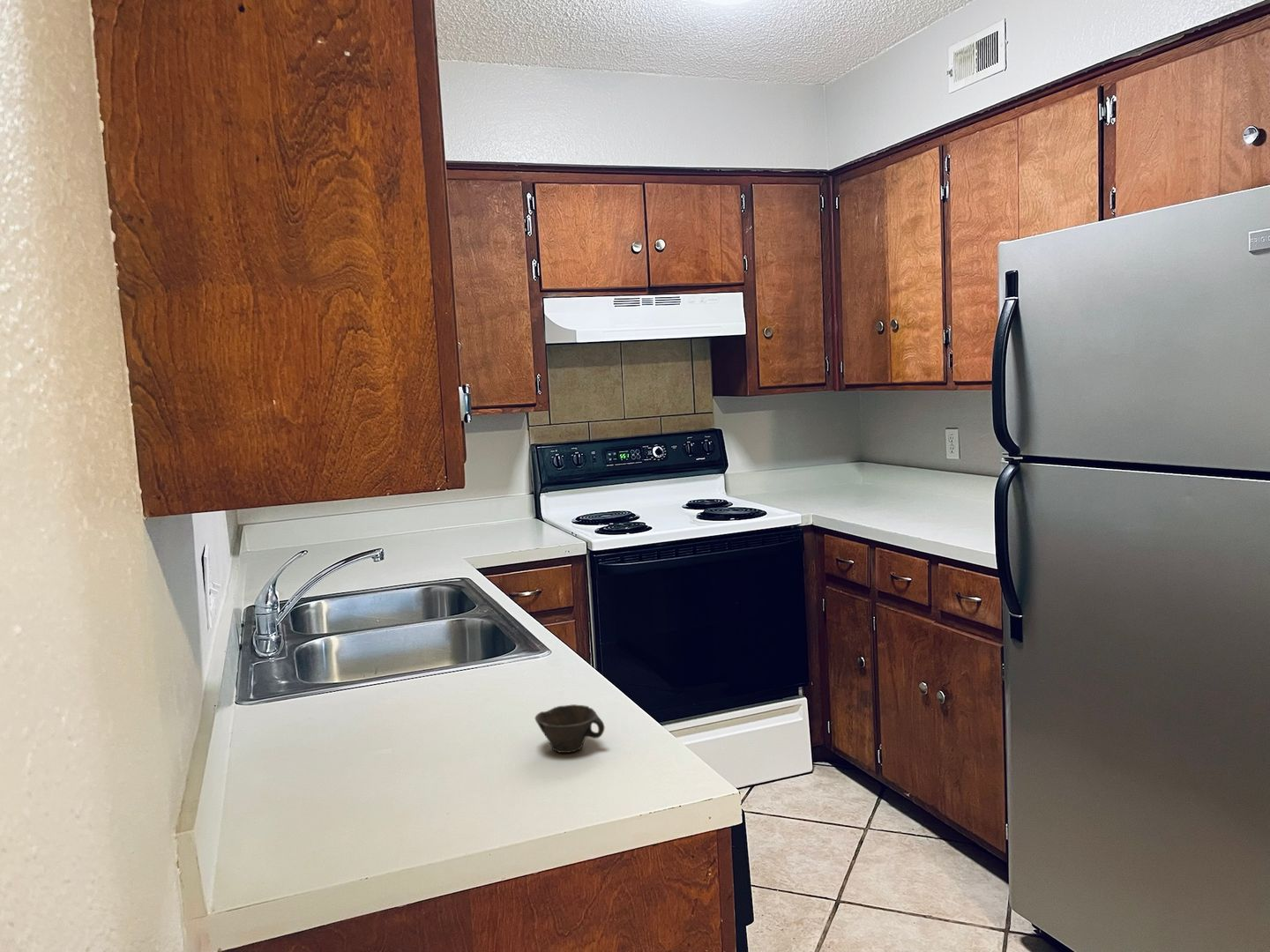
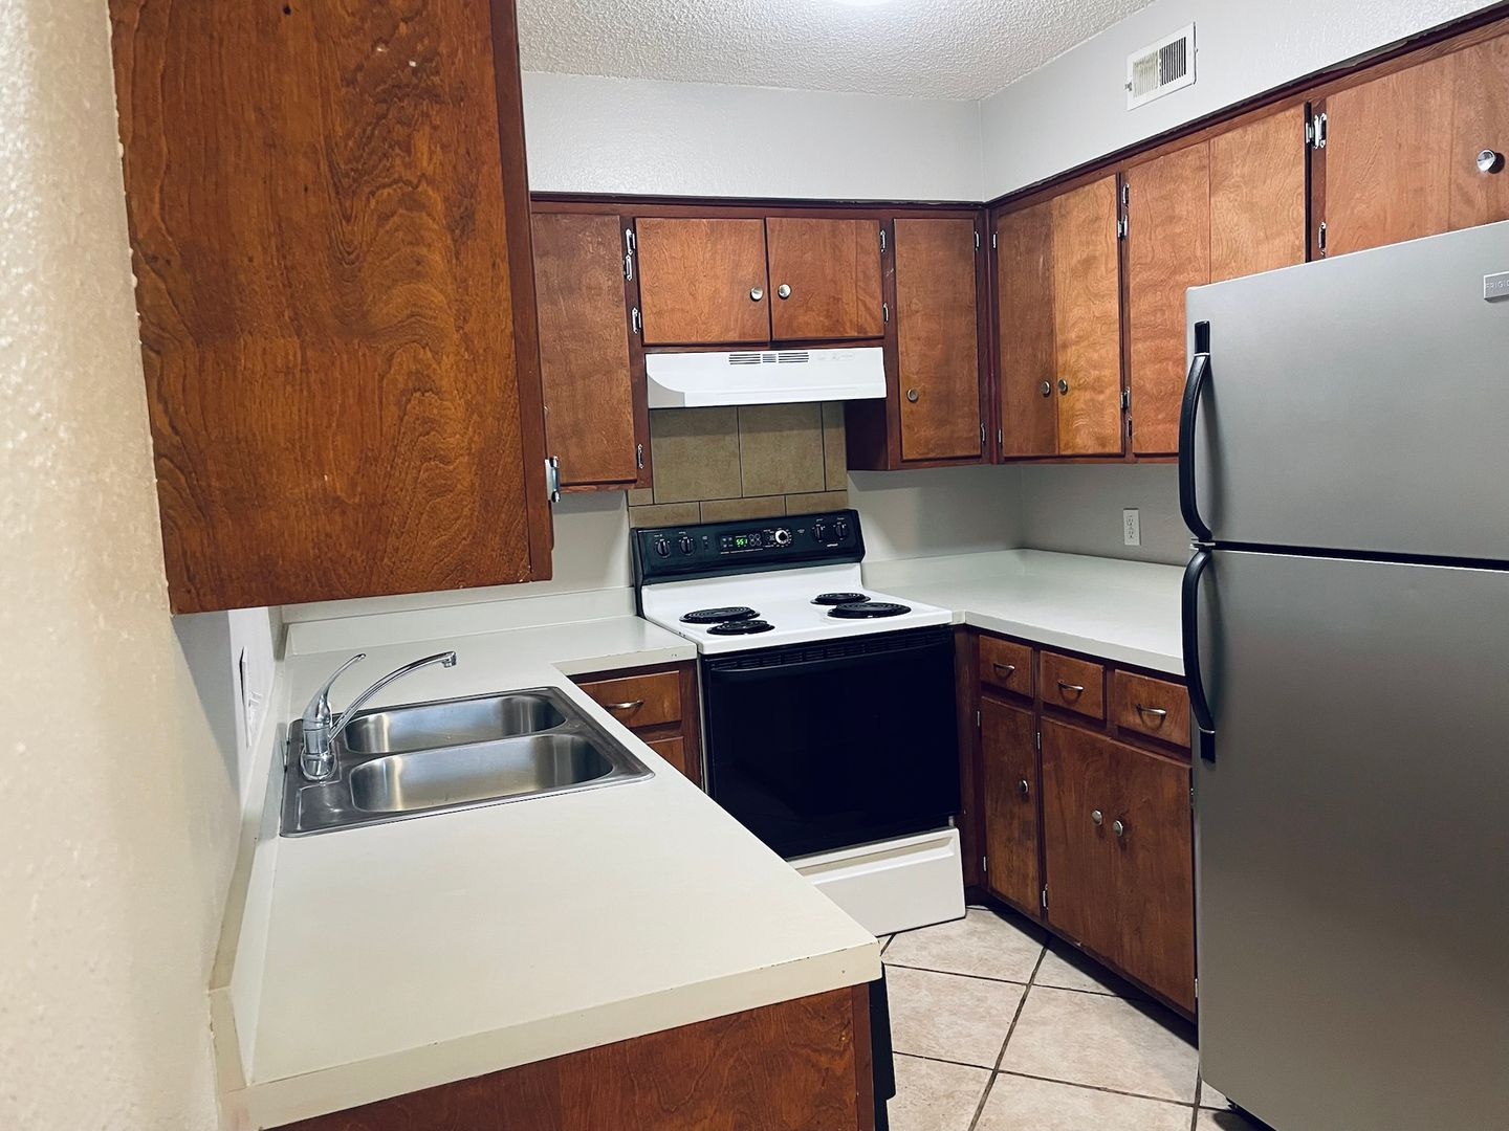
- cup (570, 731)
